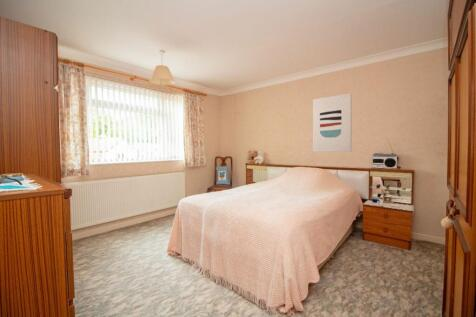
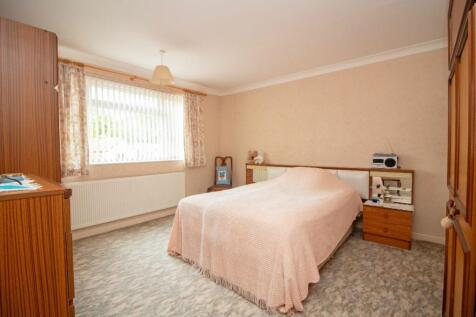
- wall art (331, 124)
